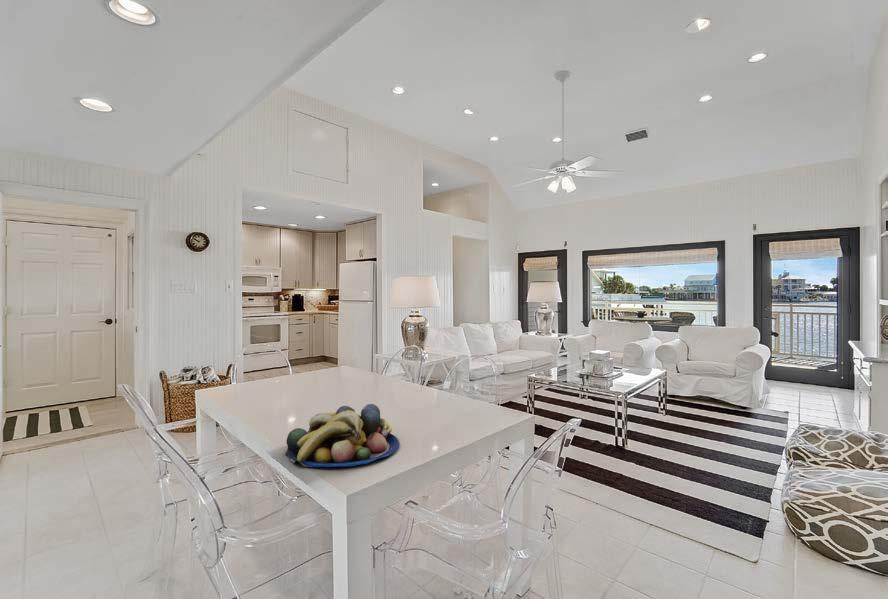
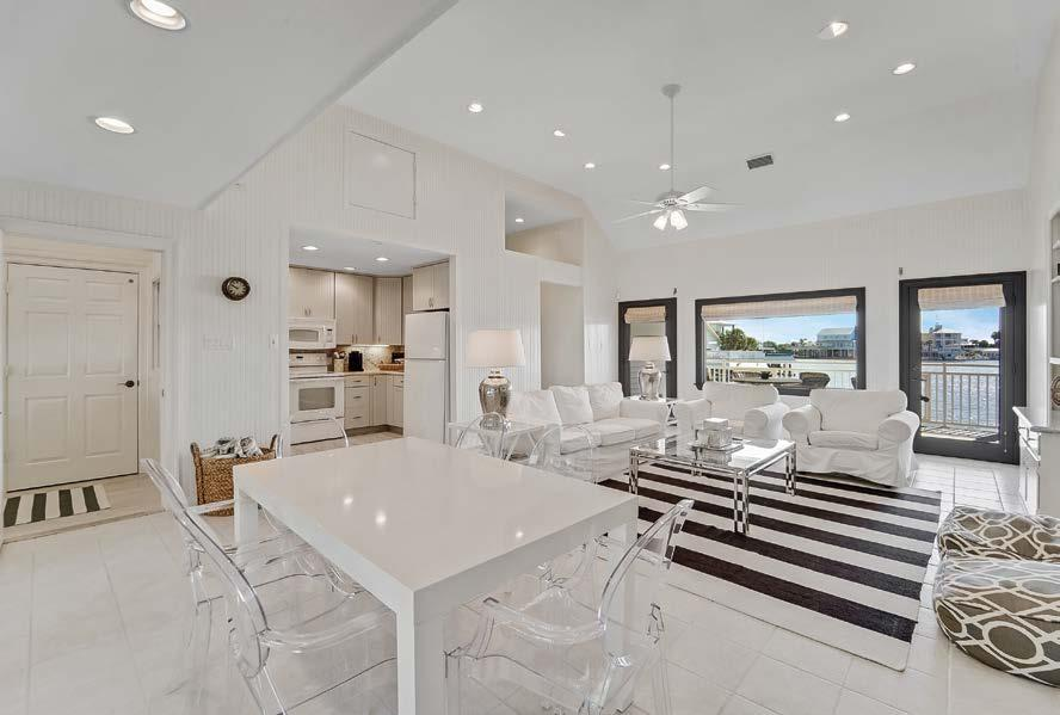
- fruit bowl (345, 428)
